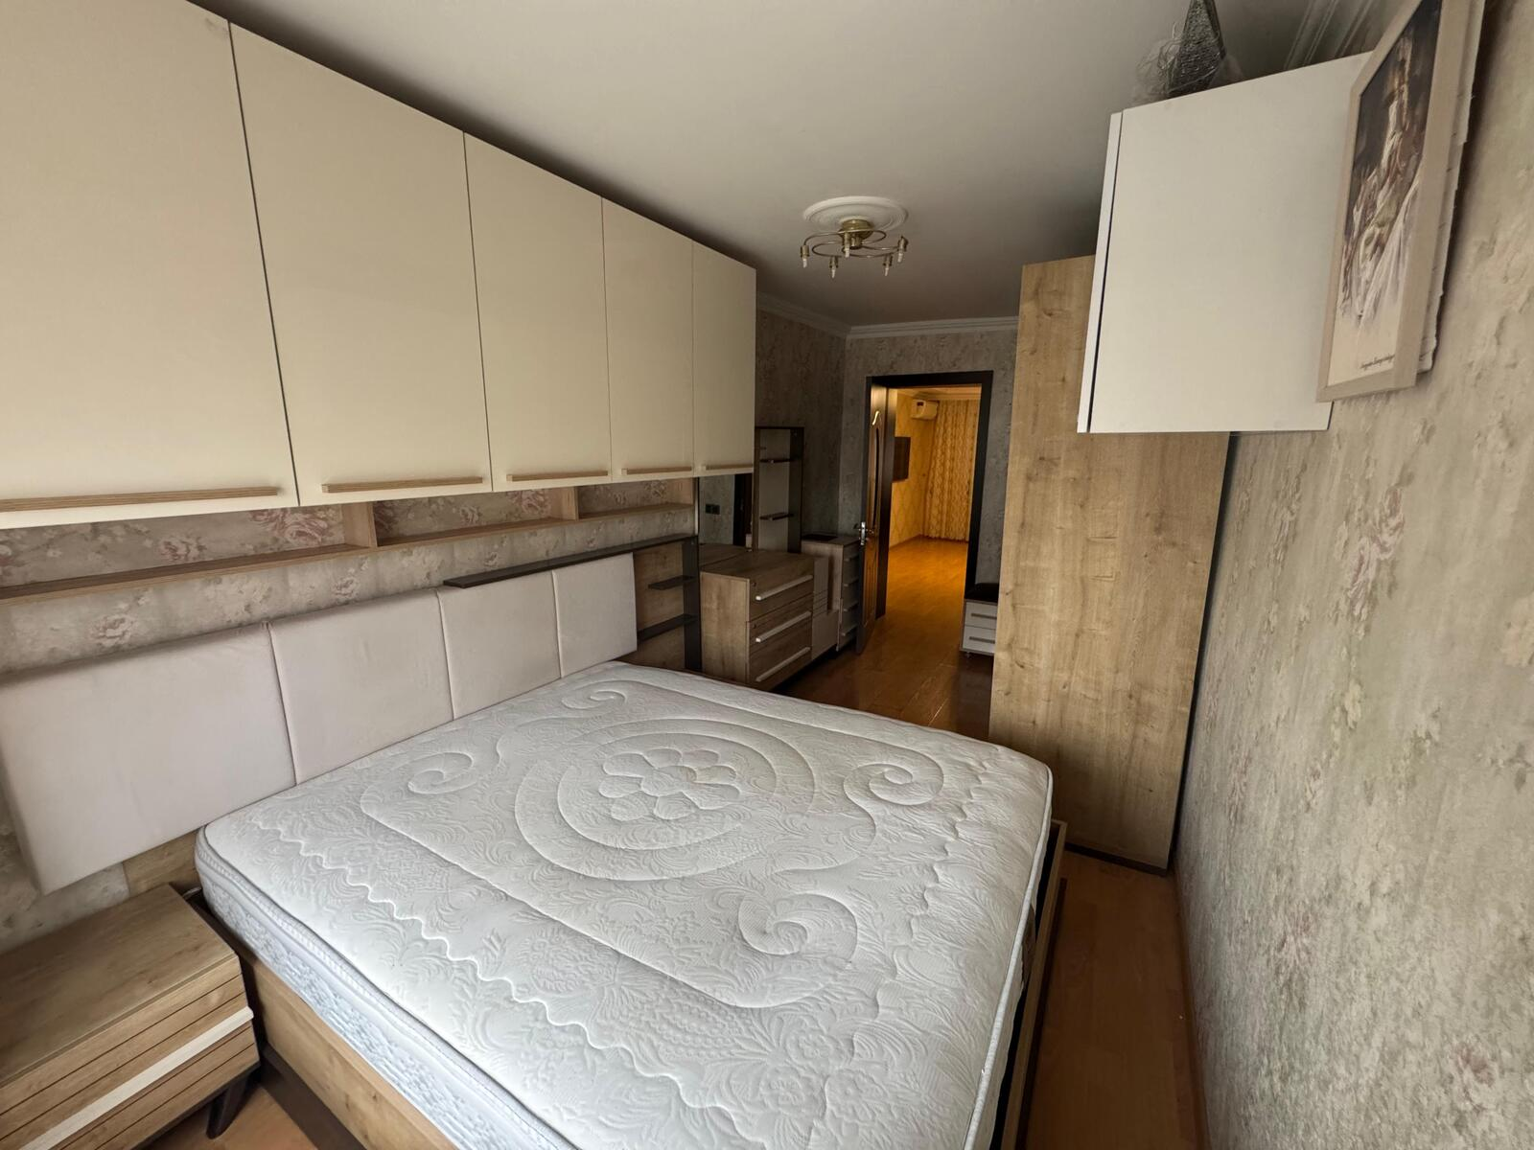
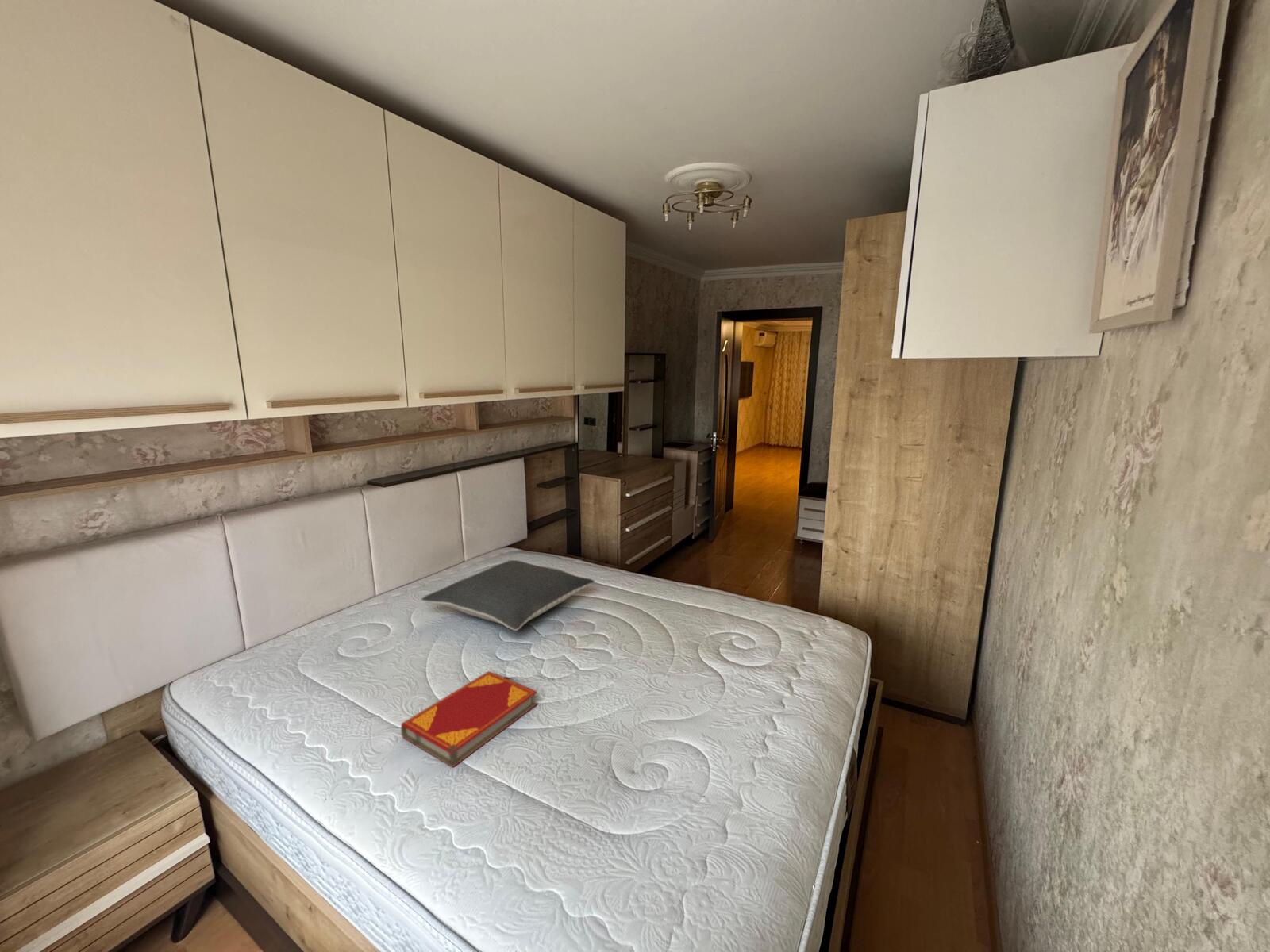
+ hardback book (472, 713)
+ pillow (512, 589)
